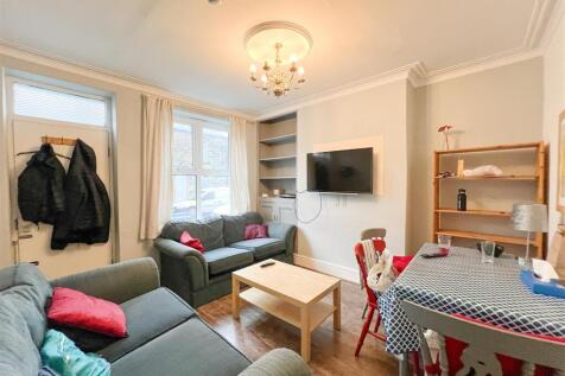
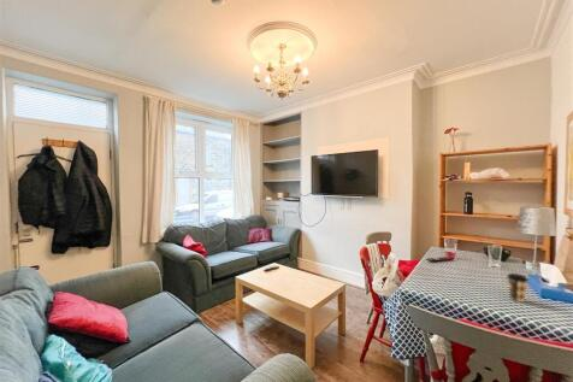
+ coffee cup (516, 287)
